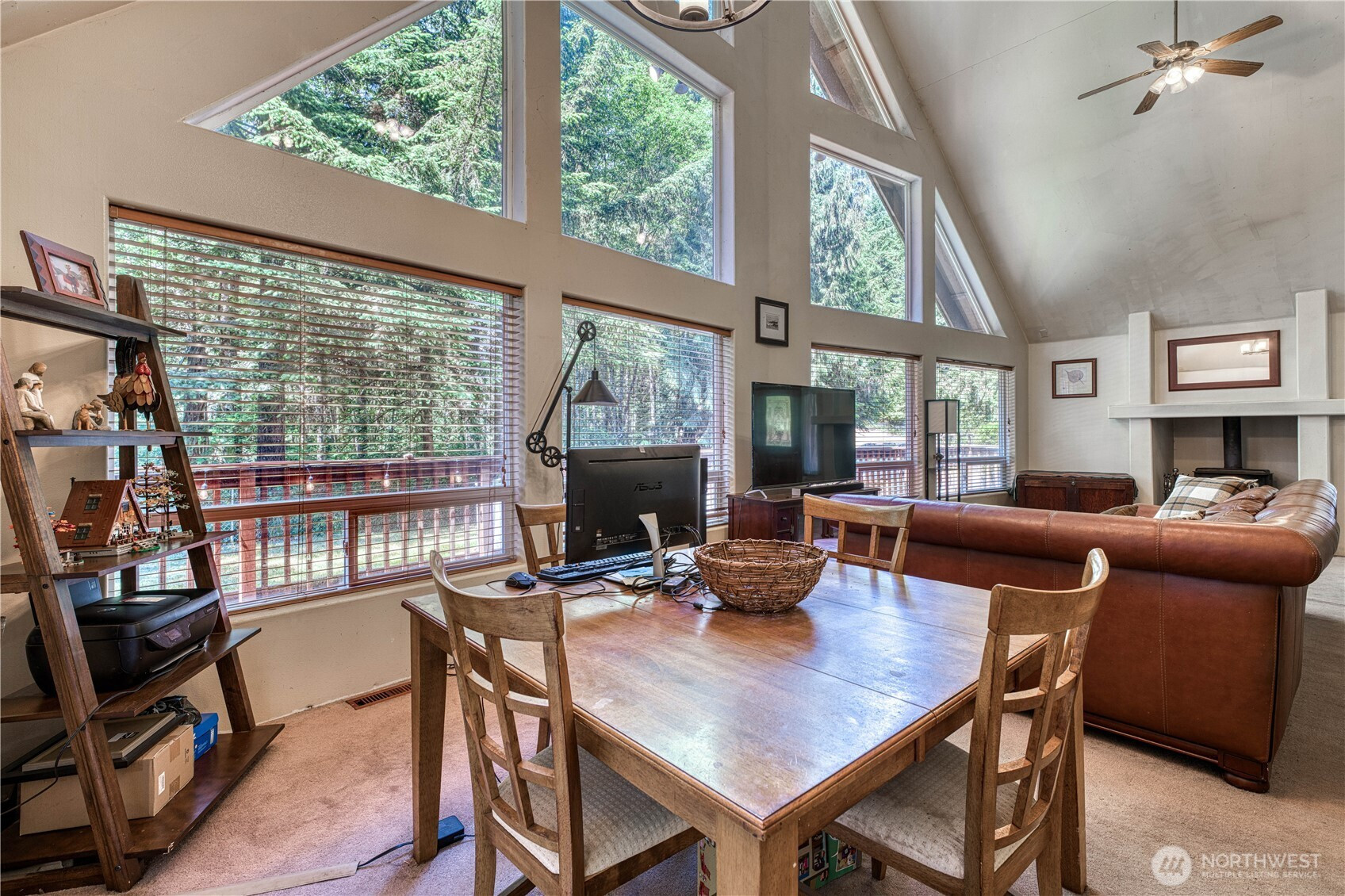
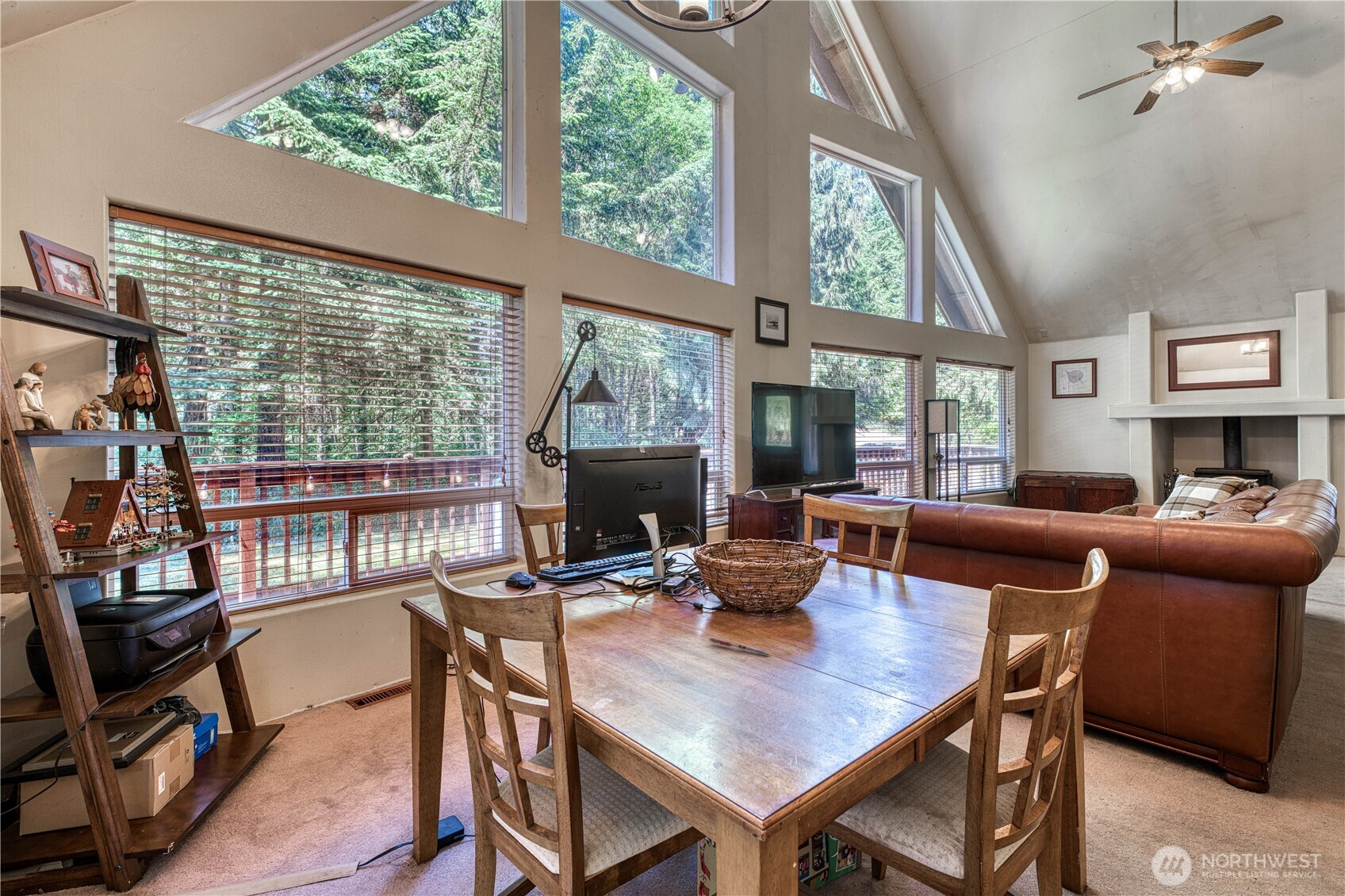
+ pen (738, 645)
